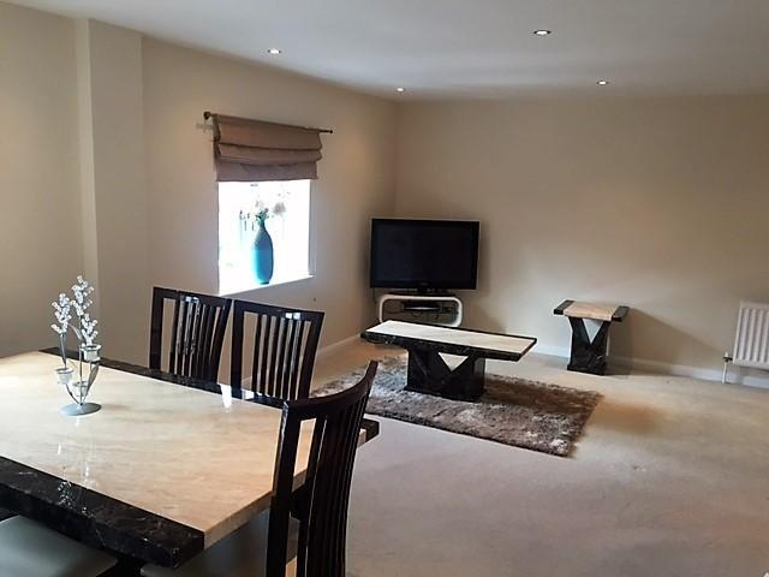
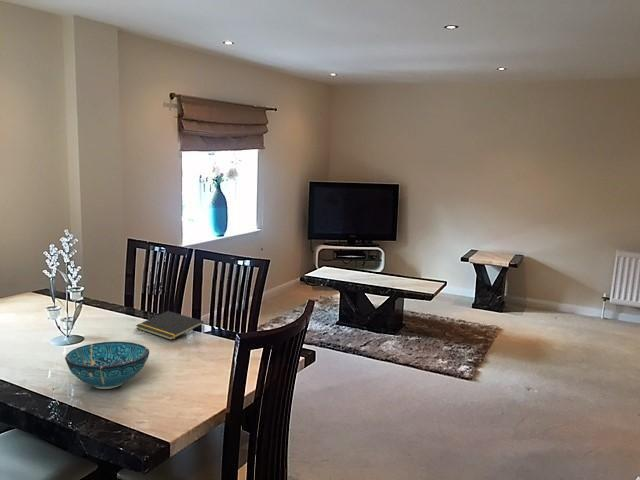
+ notepad (169, 324)
+ decorative bowl (108, 368)
